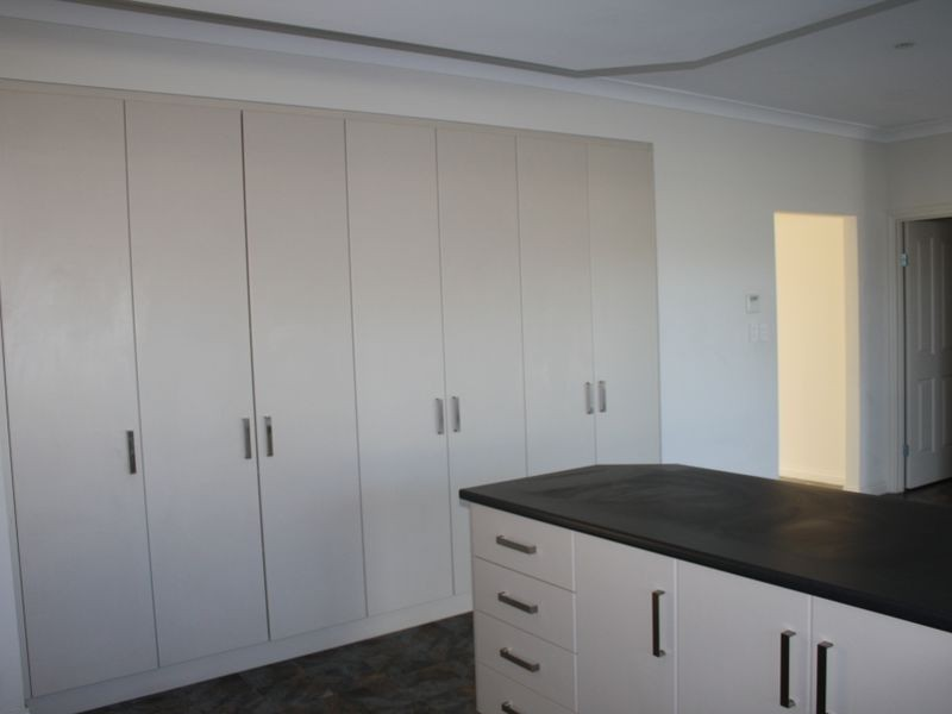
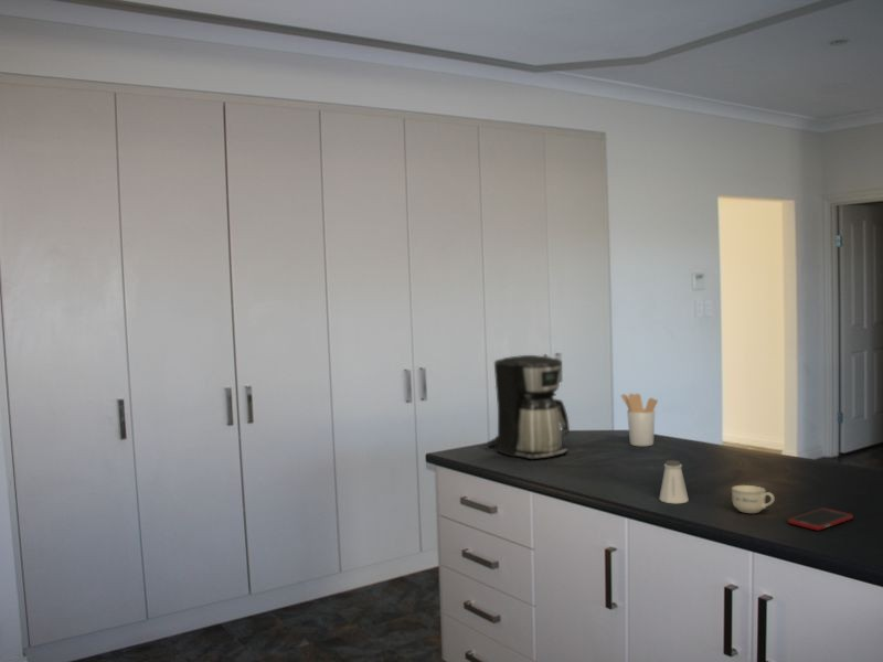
+ cup (753, 500)
+ saltshaker (673, 480)
+ coffee maker (530, 403)
+ cell phone (820, 519)
+ utensil holder (637, 417)
